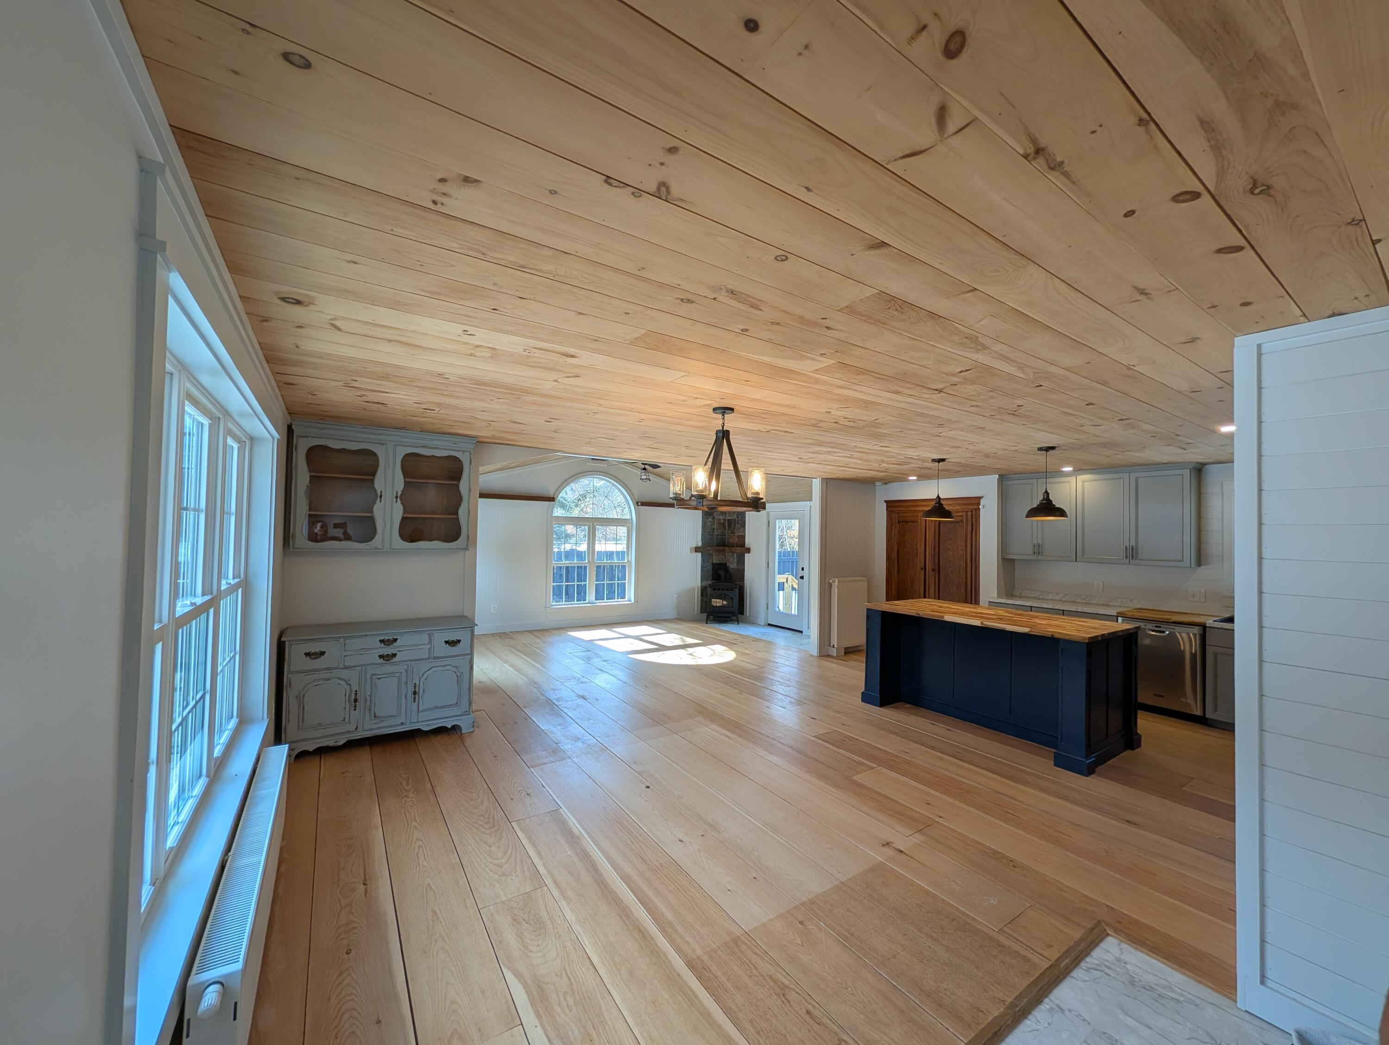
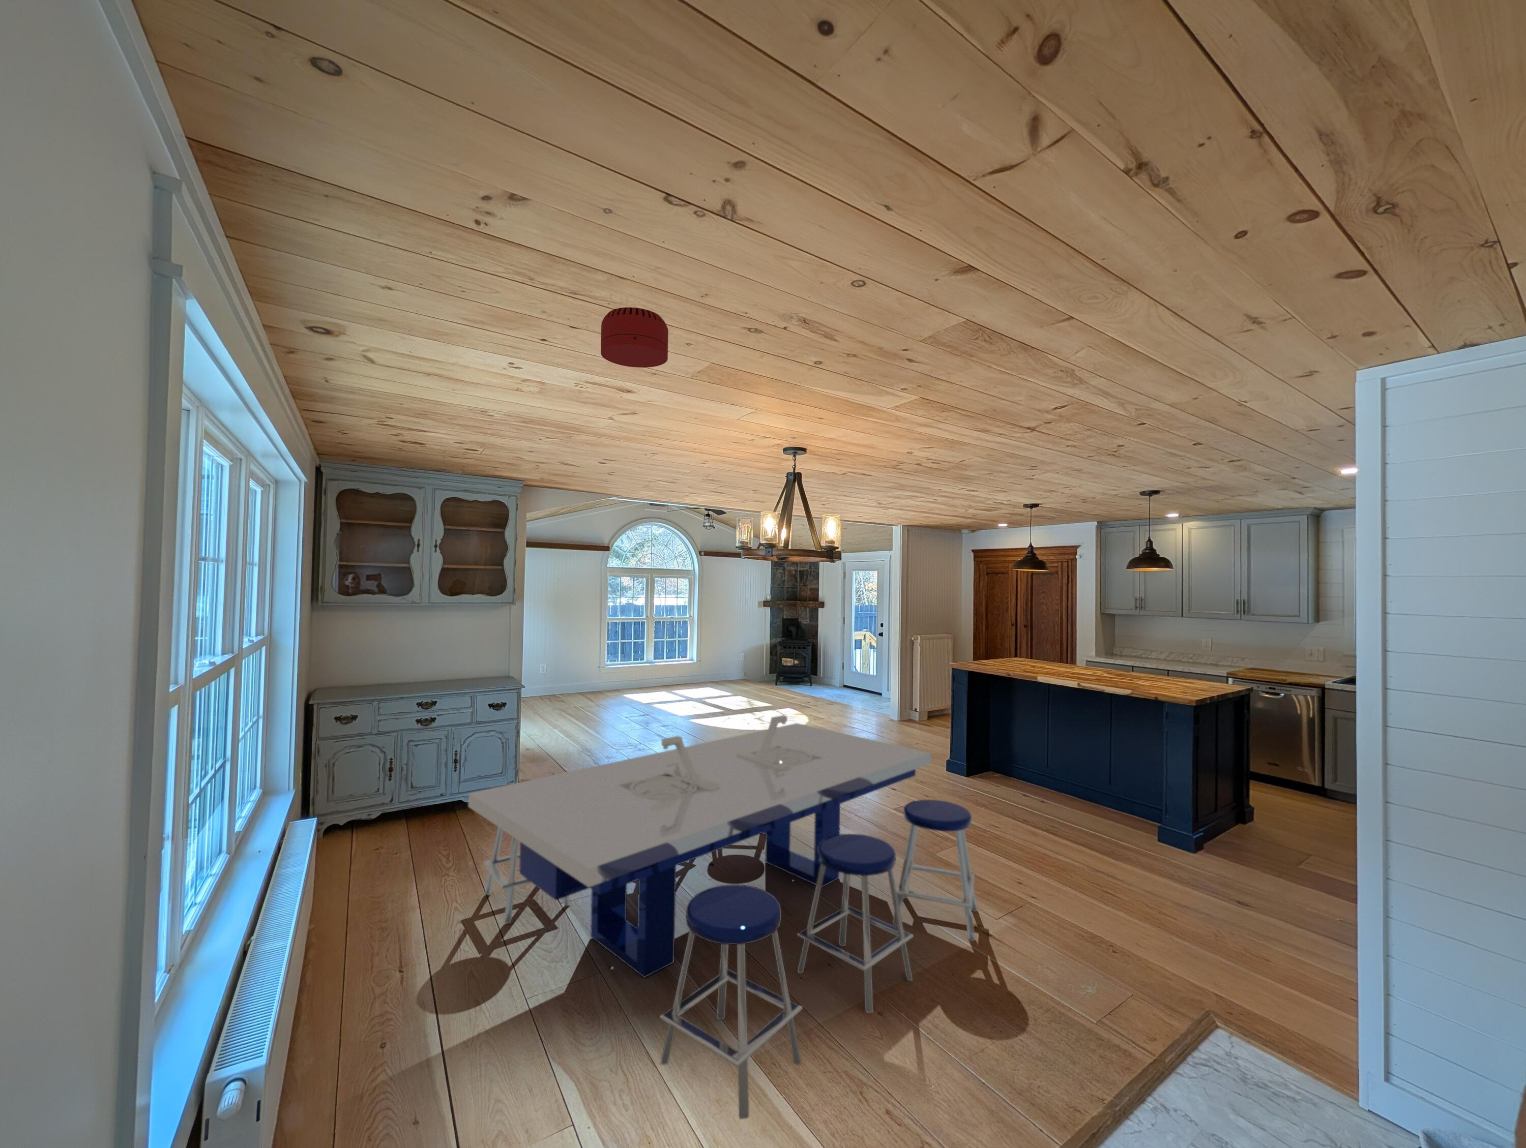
+ smoke detector (635, 338)
+ dining table (727, 816)
